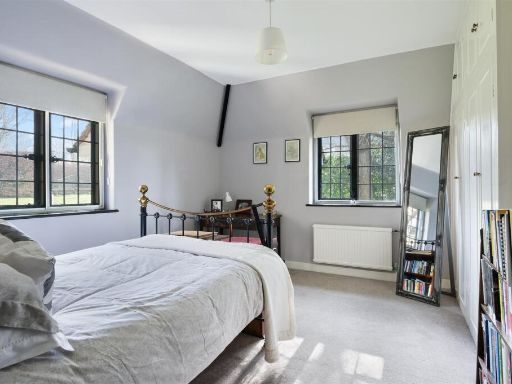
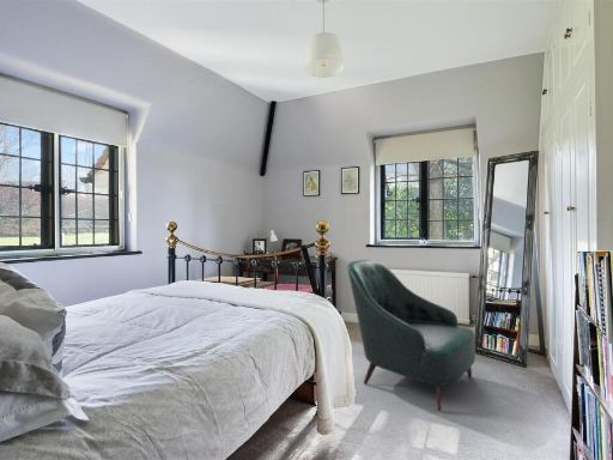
+ armchair (407, 320)
